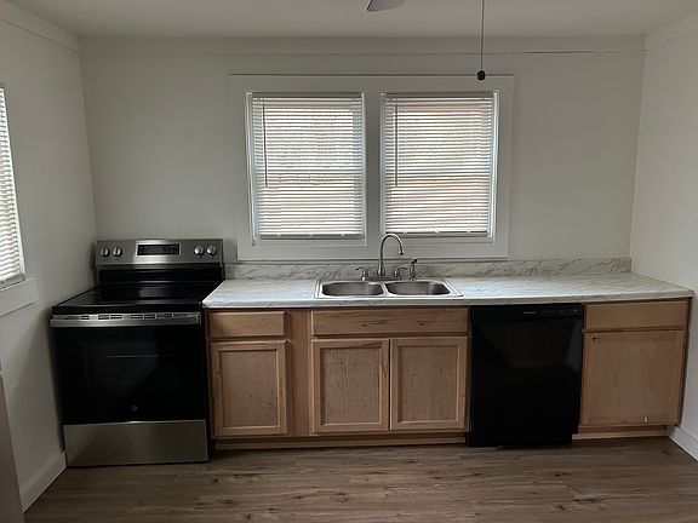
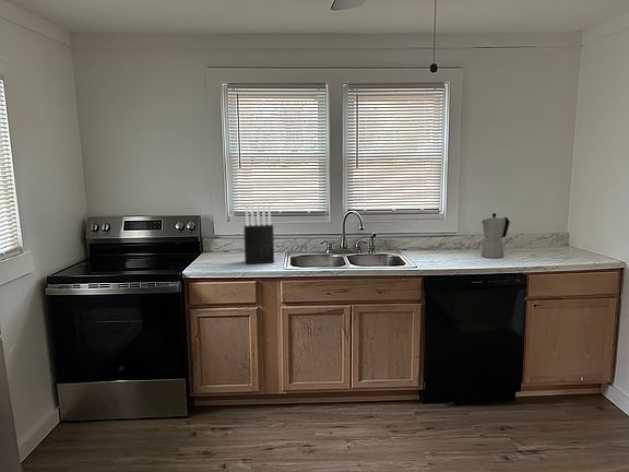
+ moka pot (495, 234)
+ knife block (258, 234)
